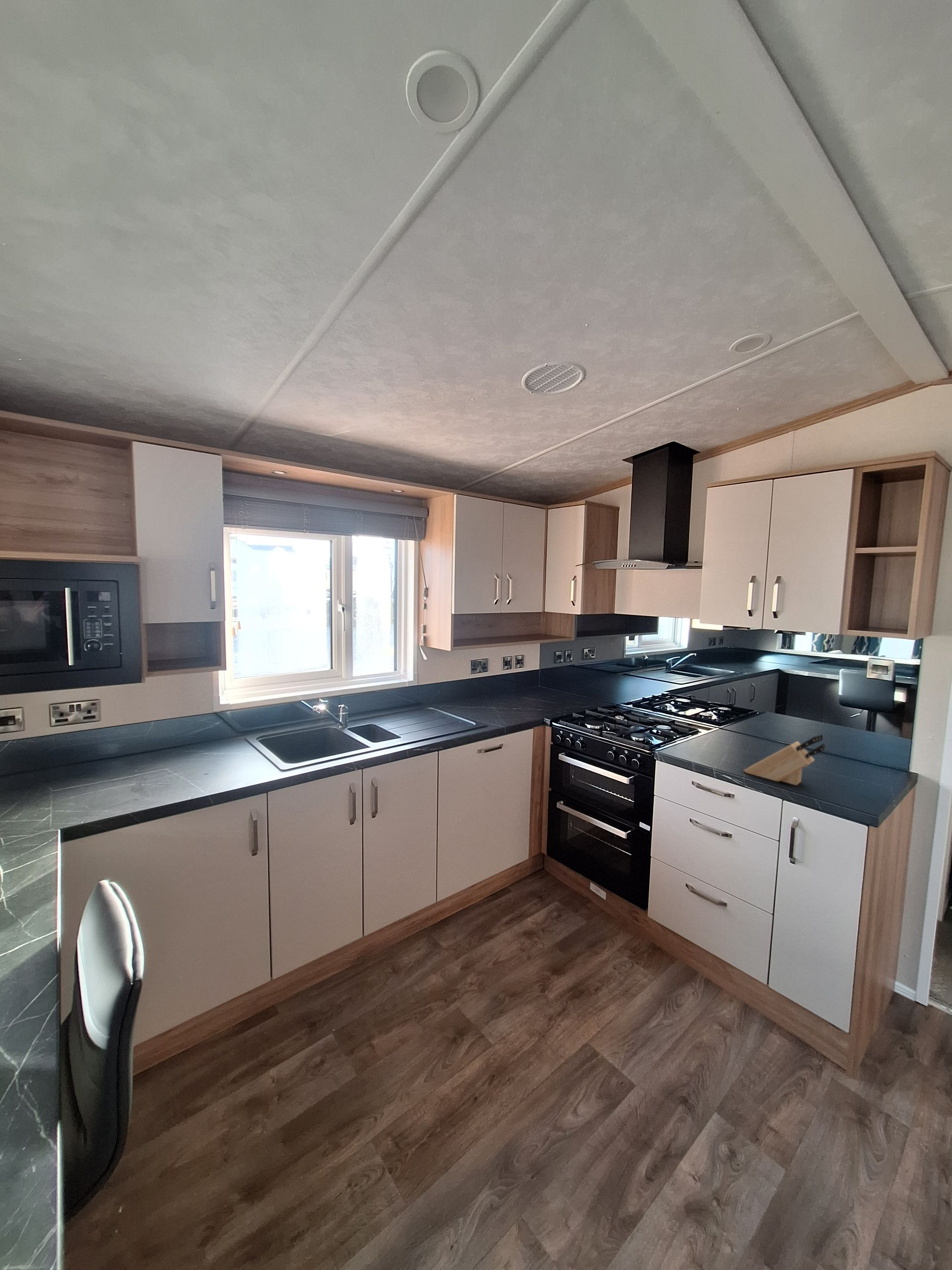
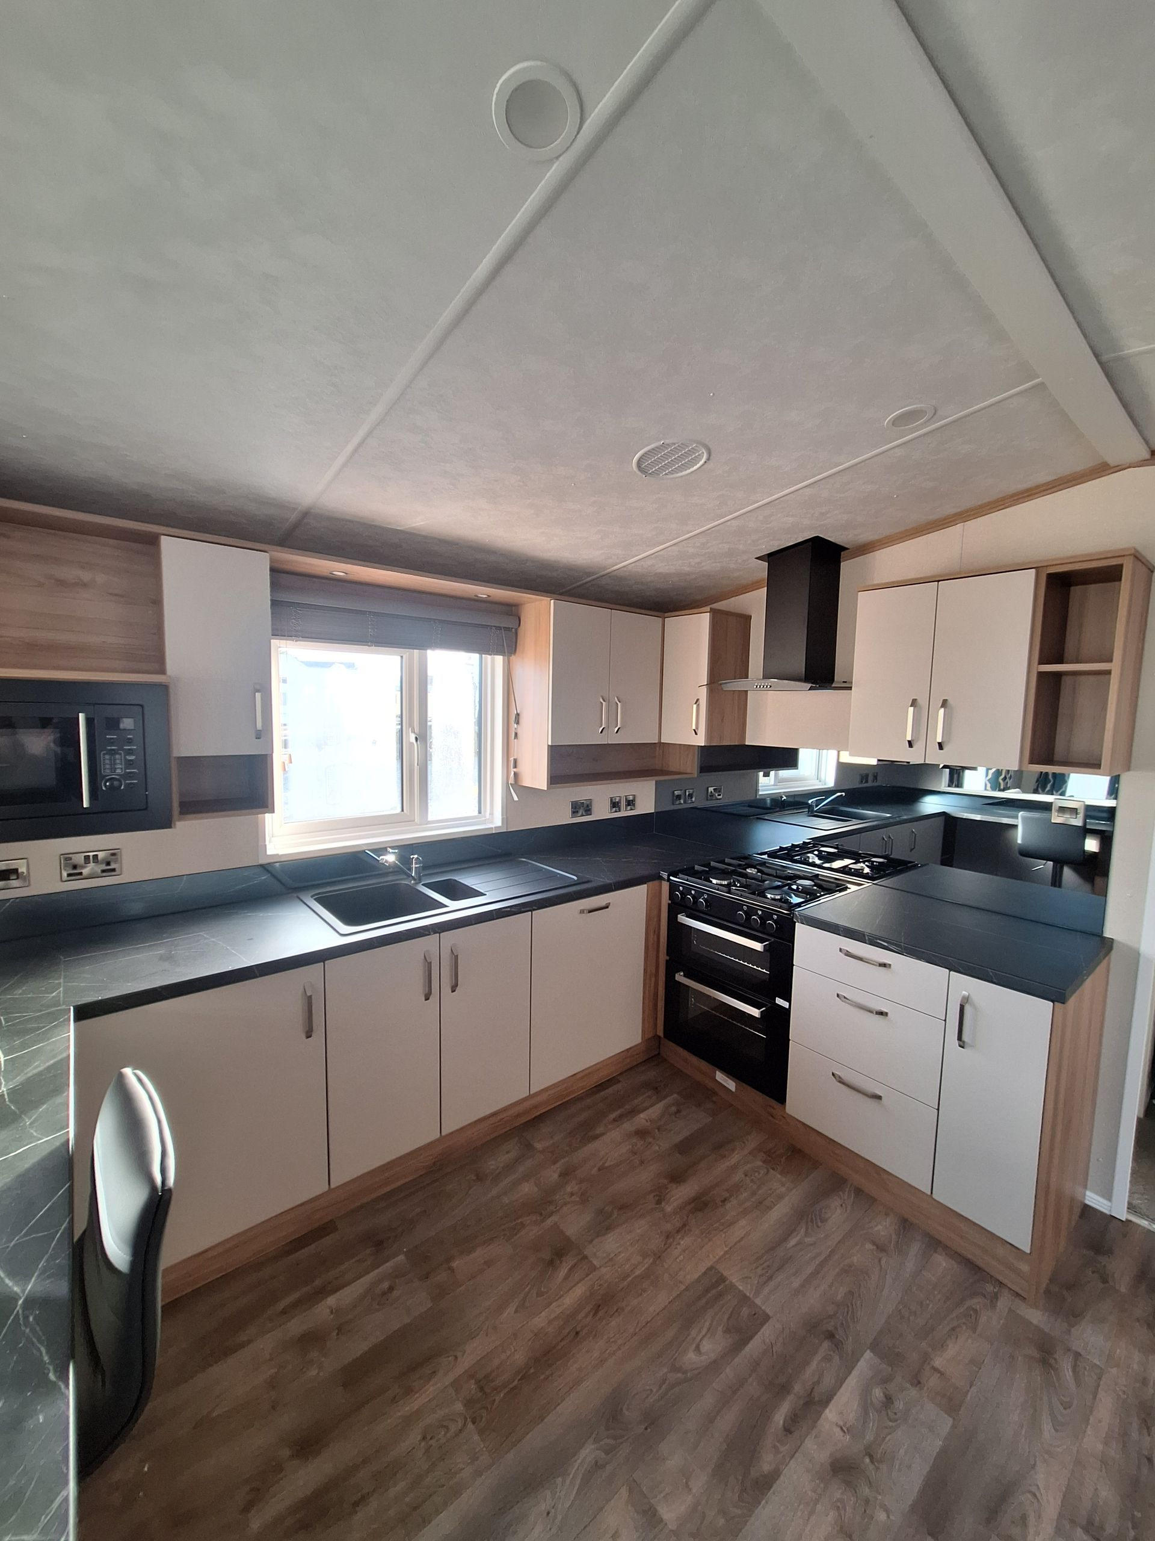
- knife block (785, 754)
